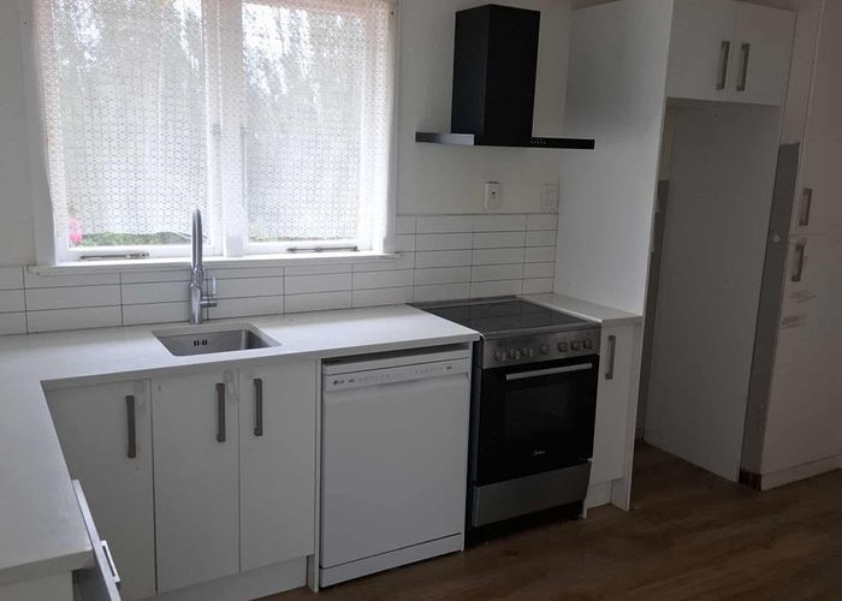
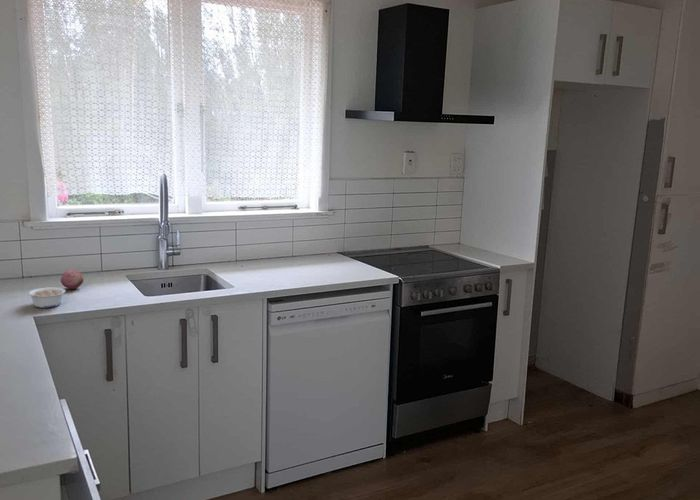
+ legume (47, 297)
+ fruit (72, 279)
